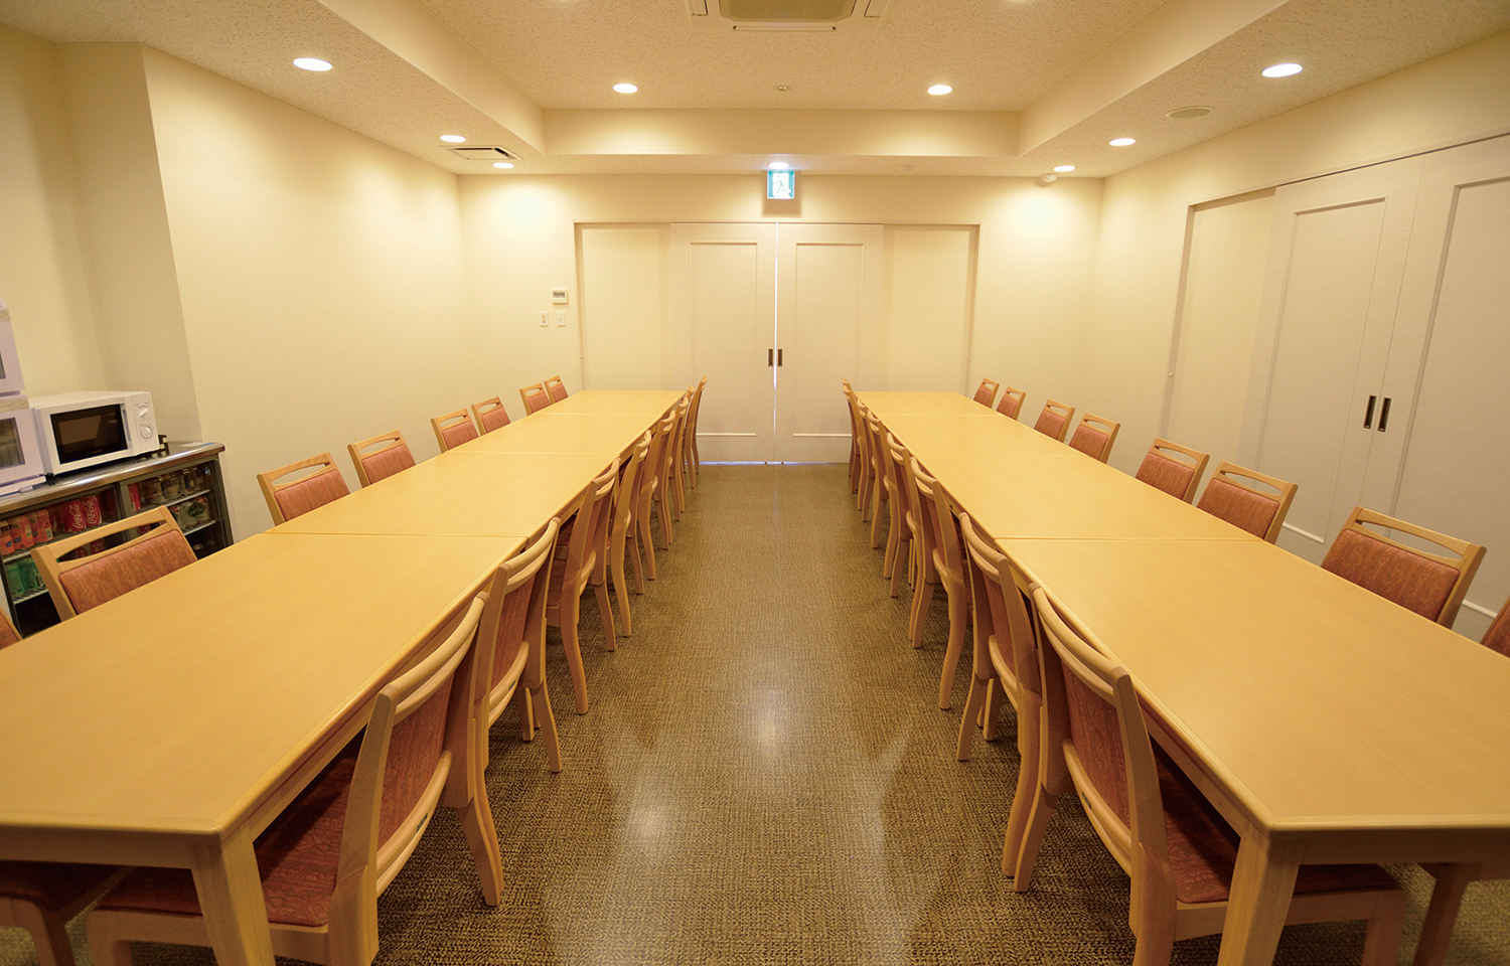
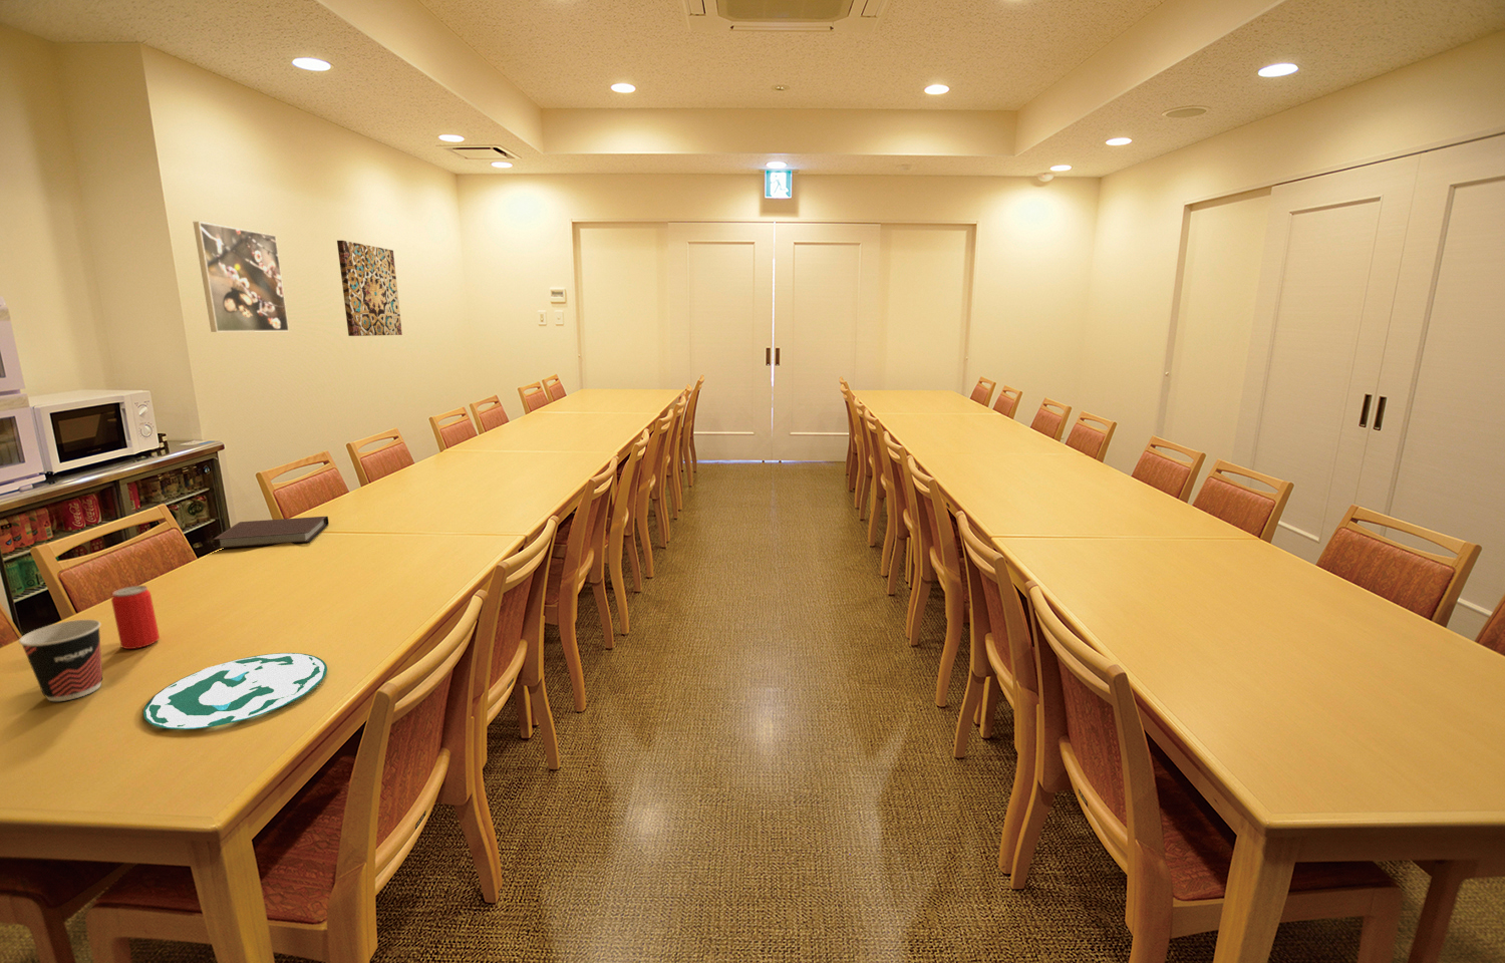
+ cup (67, 661)
+ plate (240, 681)
+ beverage can (135, 616)
+ wall art (371, 291)
+ notebook (274, 531)
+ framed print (245, 281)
